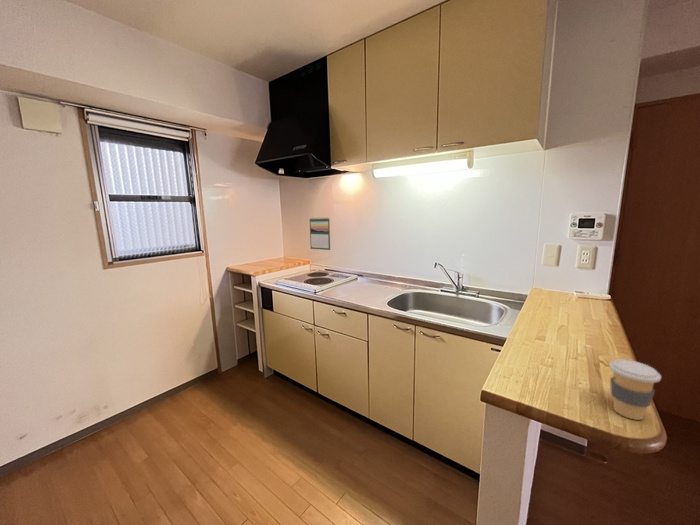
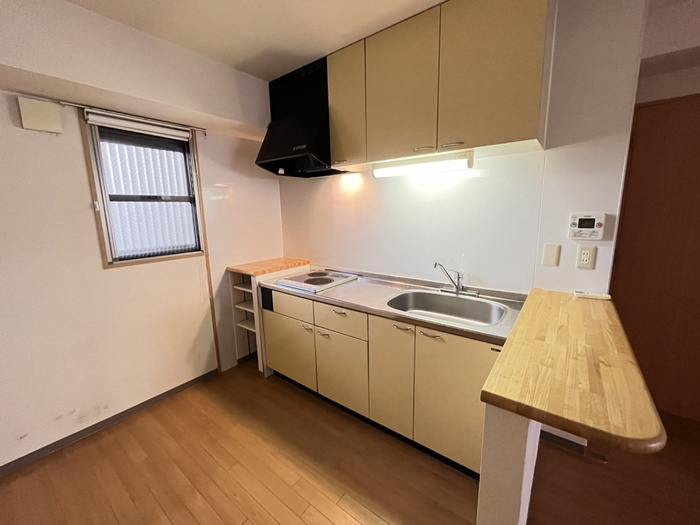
- calendar (319, 233)
- coffee cup (631, 390)
